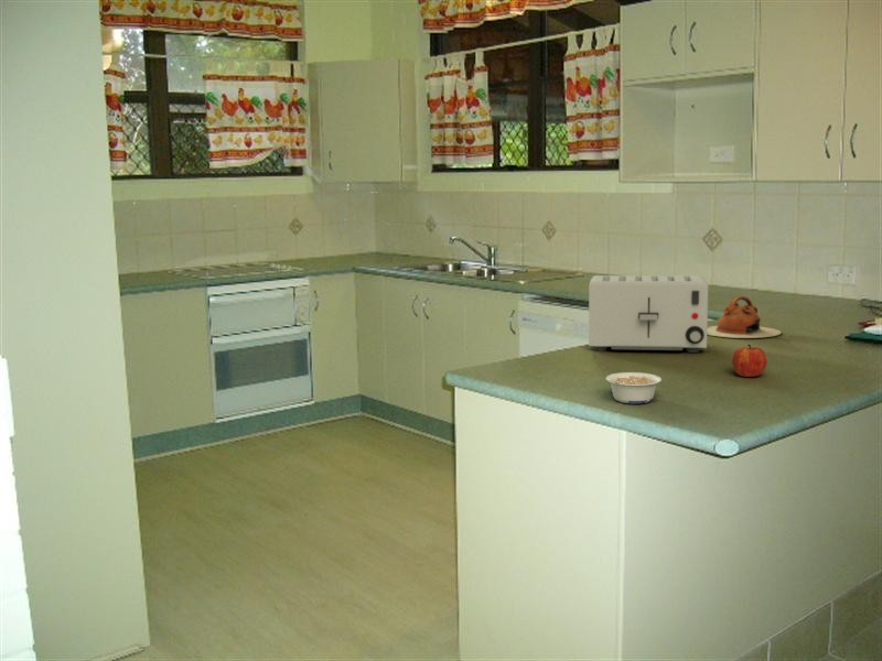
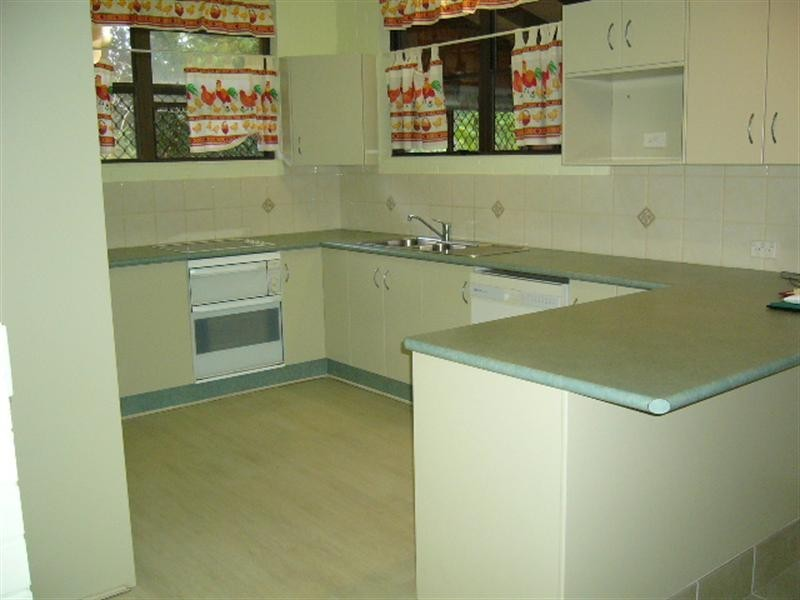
- legume (633, 387)
- fruit (749, 359)
- teapot (739, 314)
- toaster (646, 313)
